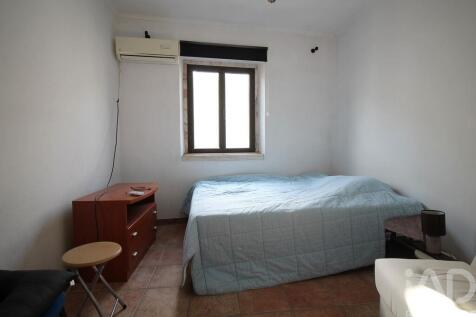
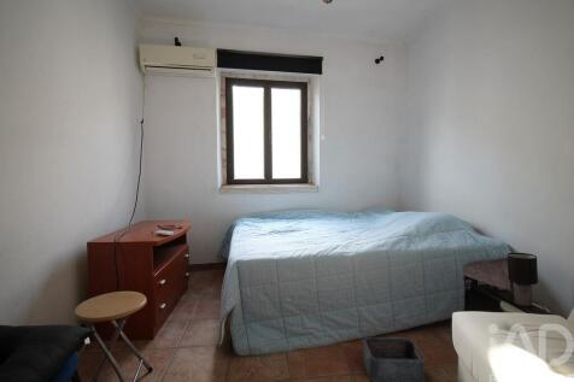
+ storage bin (392, 359)
